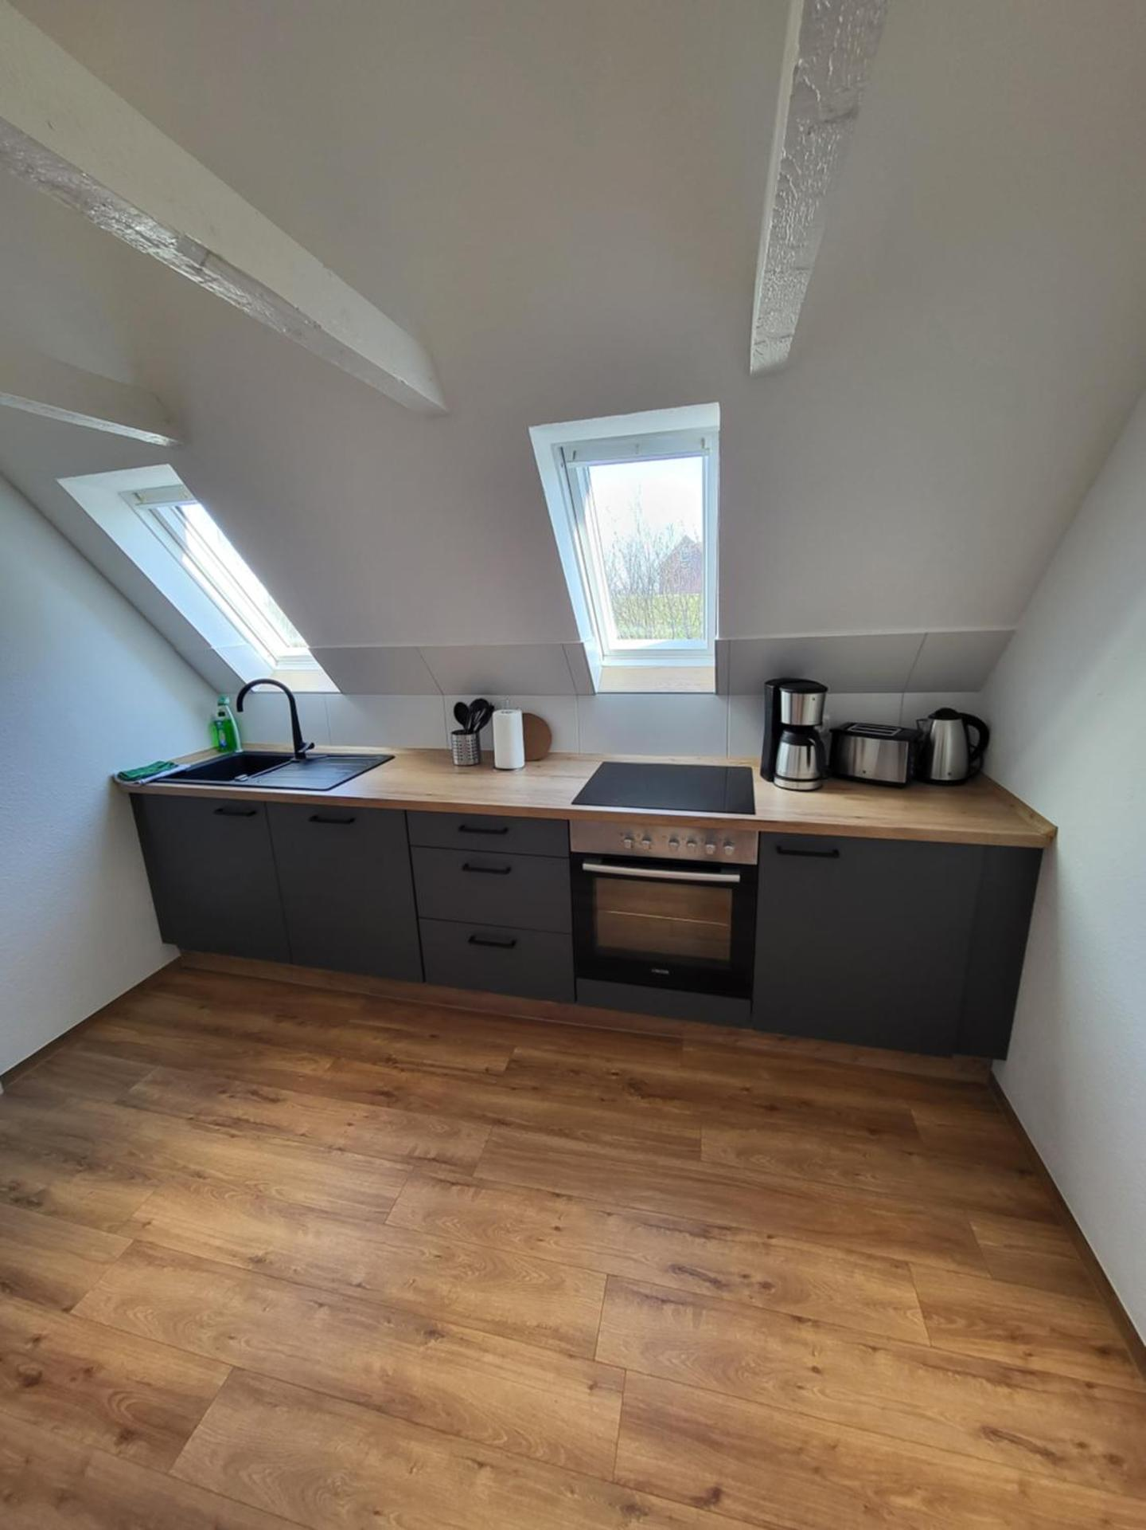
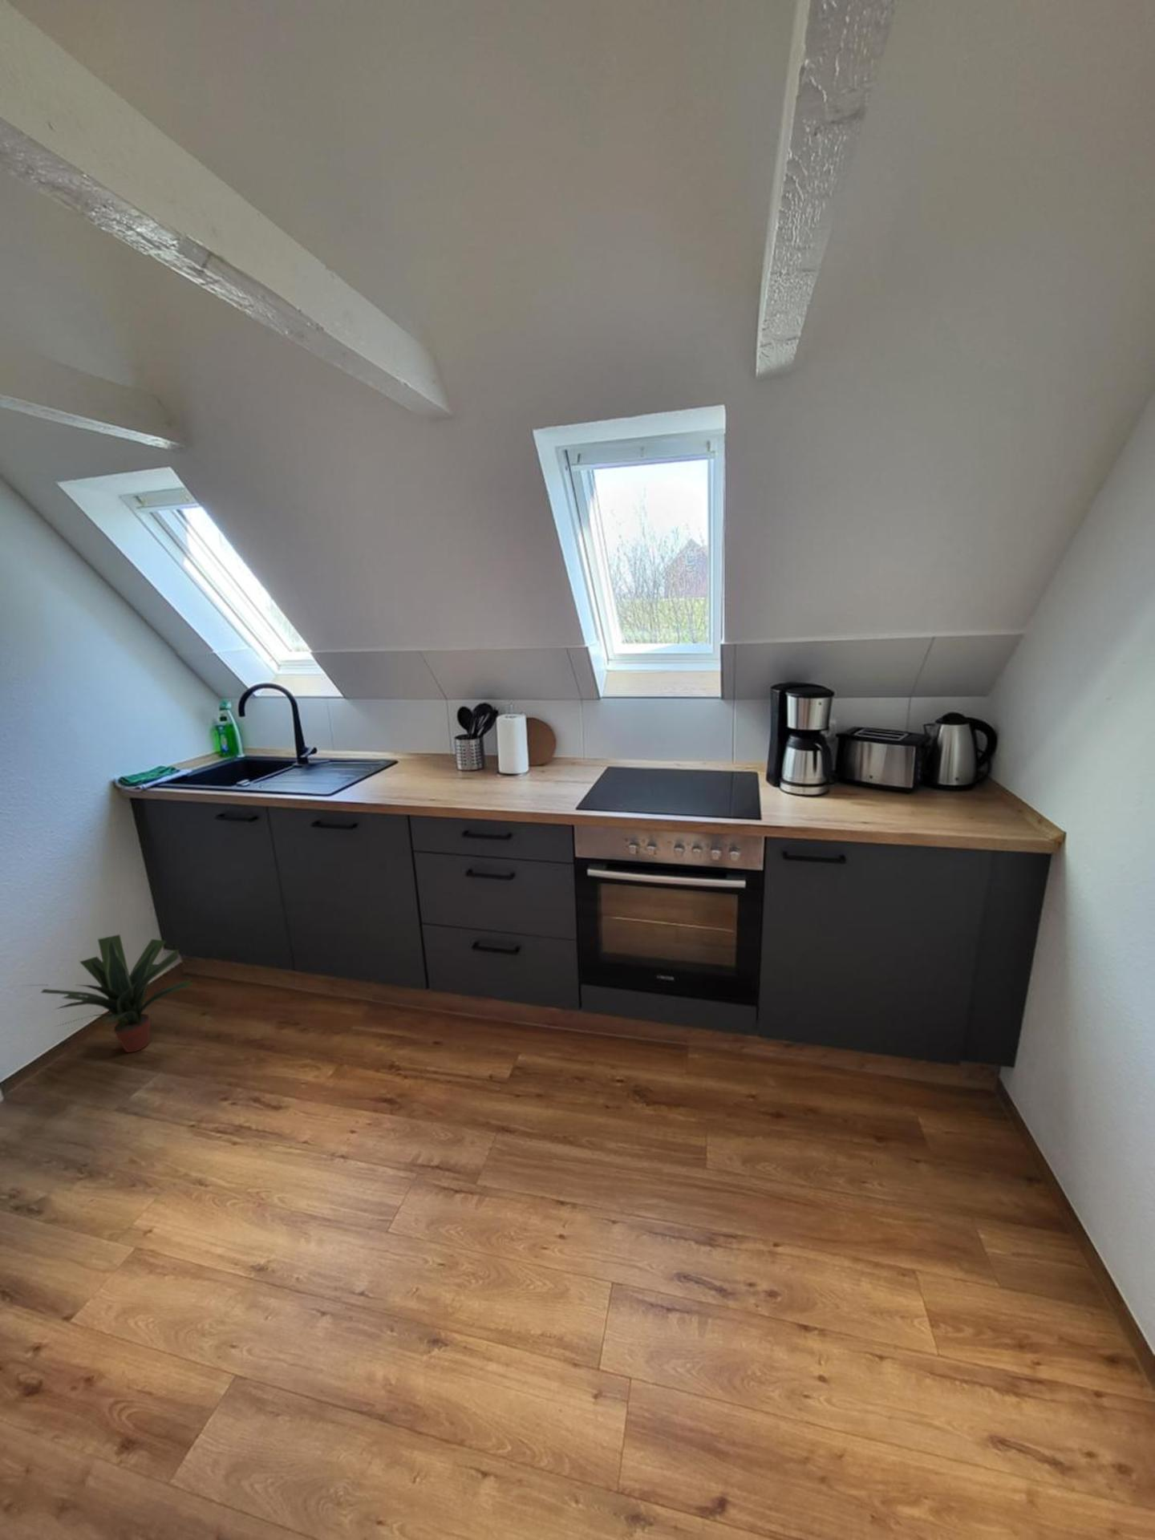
+ potted plant (114, 999)
